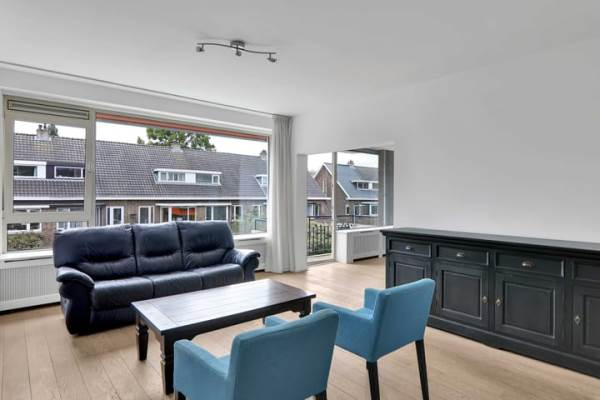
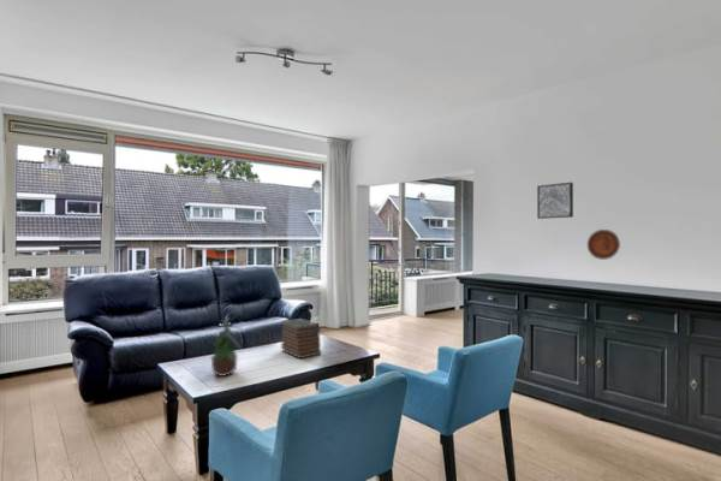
+ wall art (554, 201)
+ decorative plate (603, 244)
+ book stack (299, 337)
+ potted plant (226, 344)
